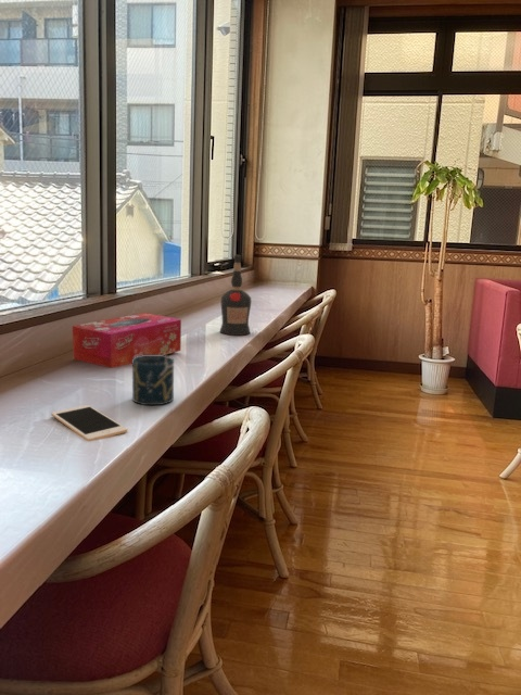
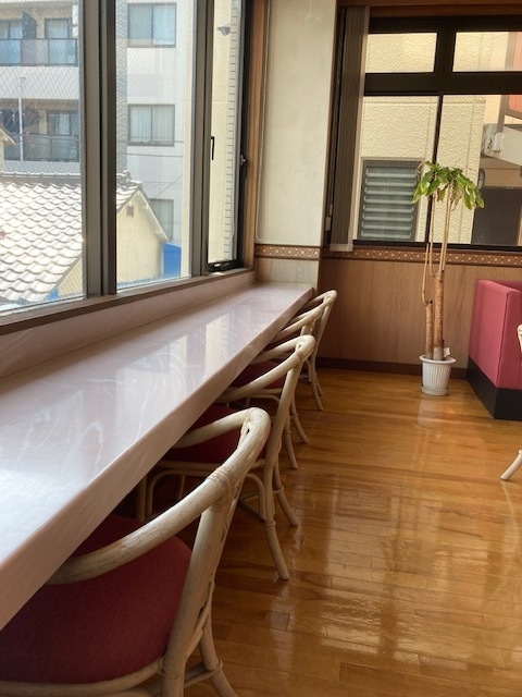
- cell phone (88, 421)
- tissue box (129, 339)
- cup (152, 381)
- liquor bottle (236, 293)
